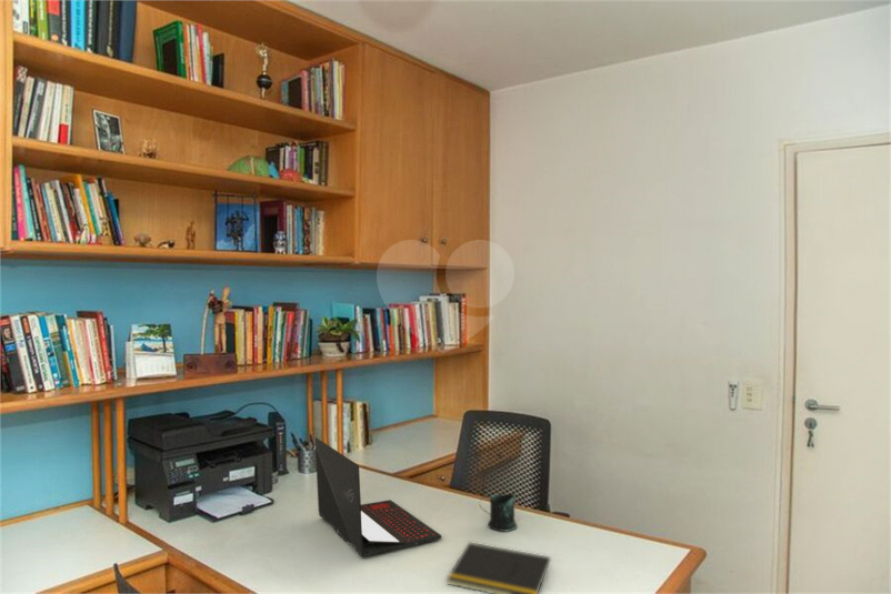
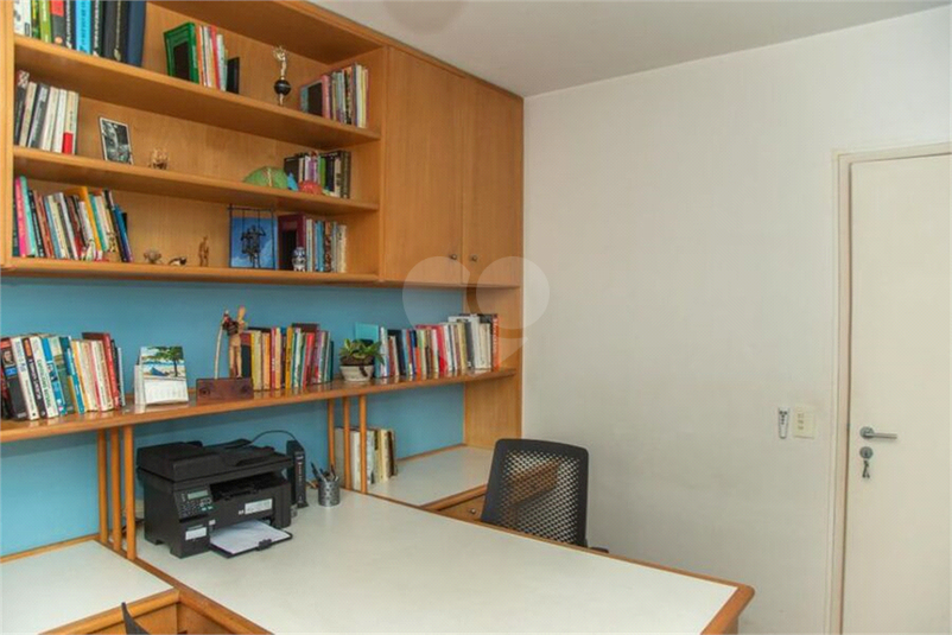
- laptop (376, 502)
- notepad (499, 570)
- mug (498, 510)
